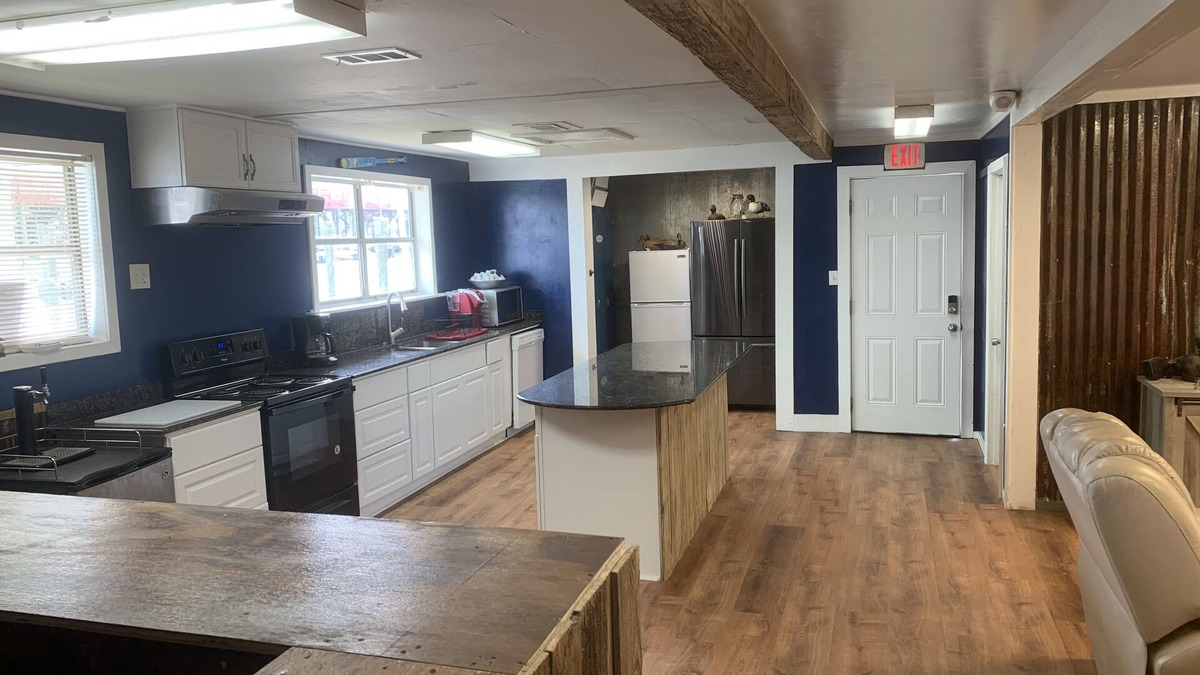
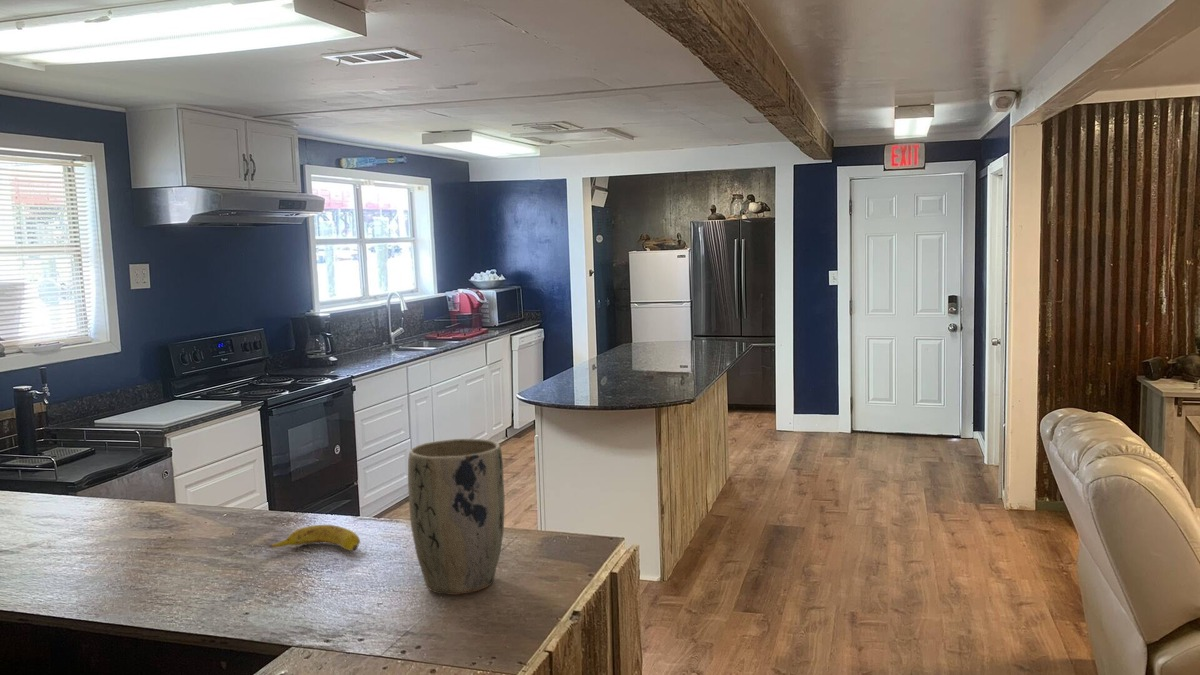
+ plant pot (457, 515)
+ banana (317, 540)
